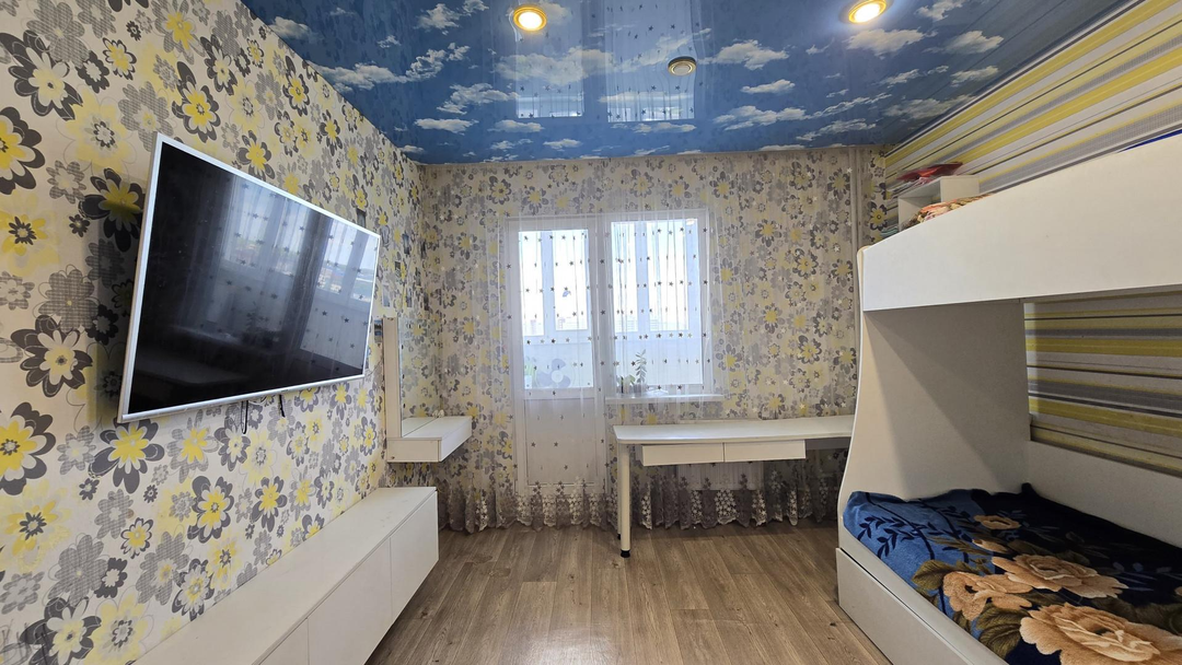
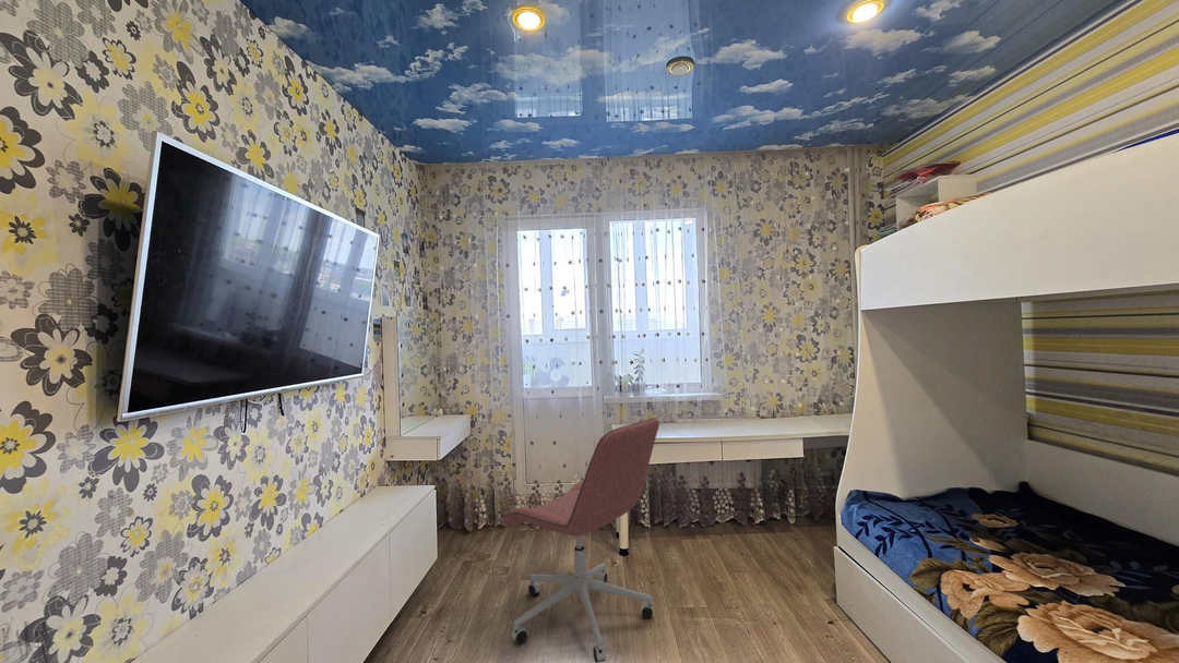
+ office chair (580, 516)
